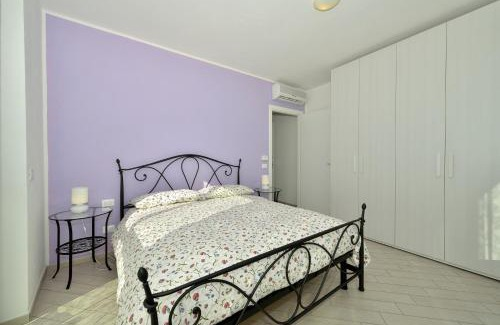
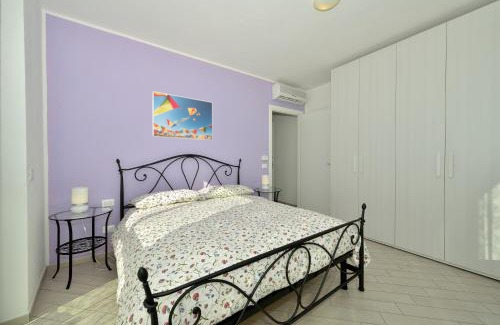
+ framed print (185, 118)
